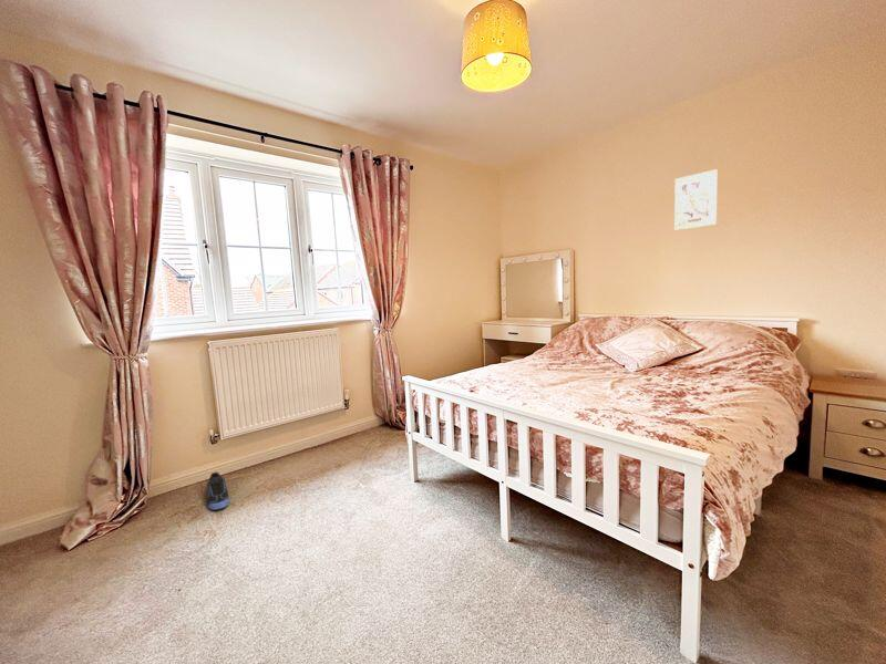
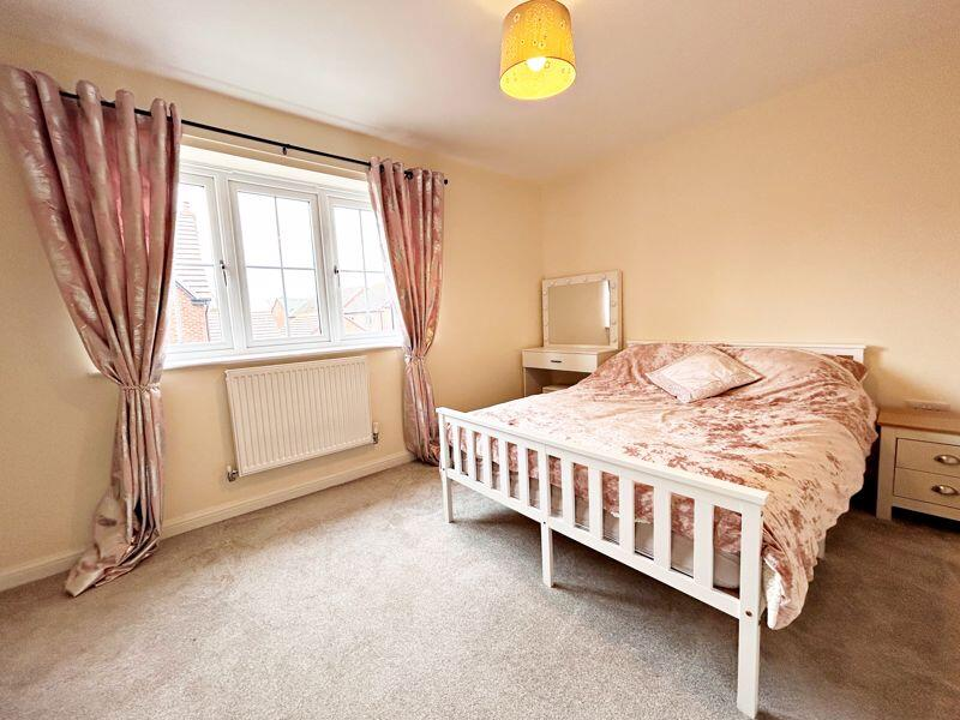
- sneaker (216, 489)
- wall art (694, 200)
